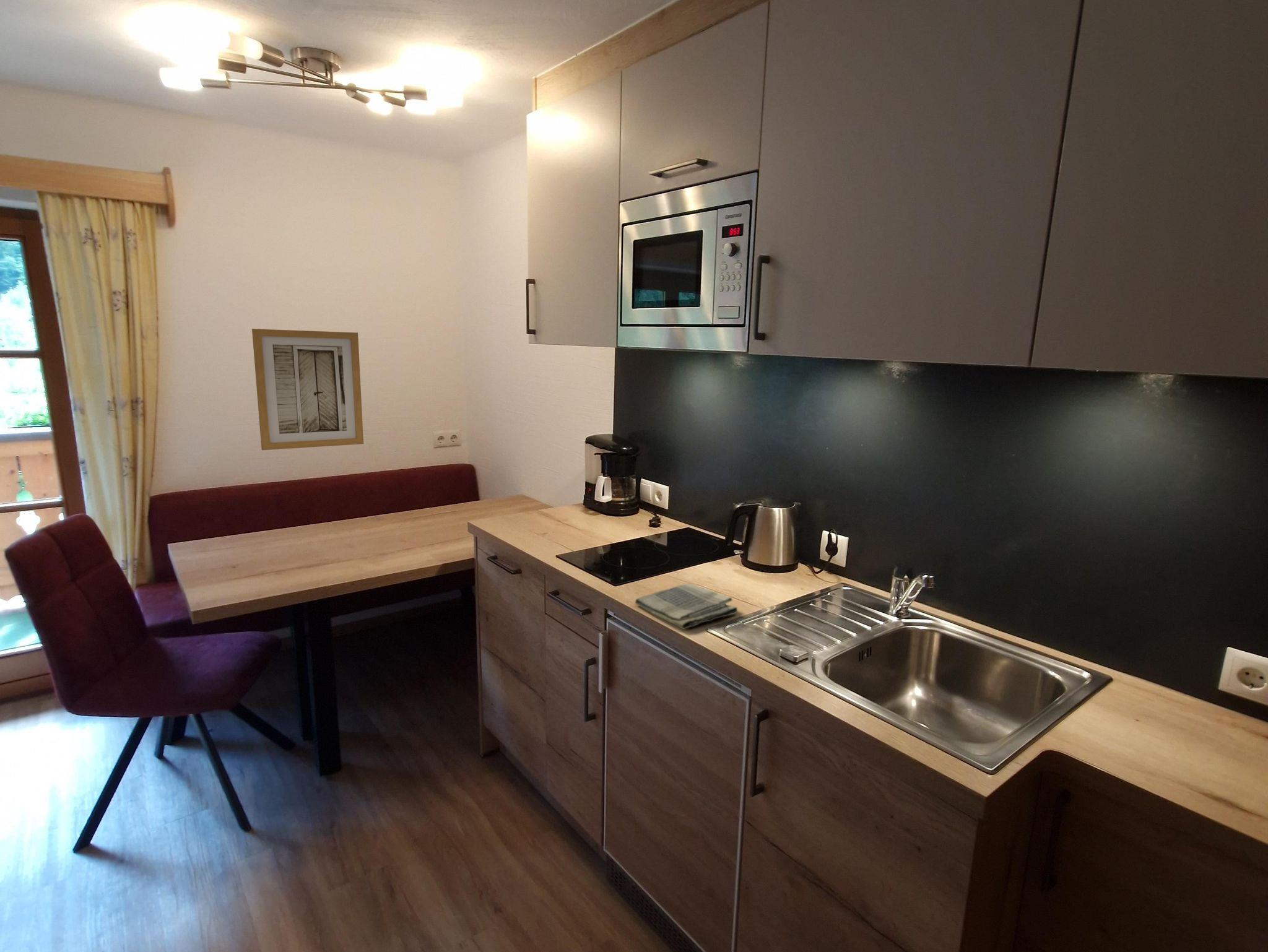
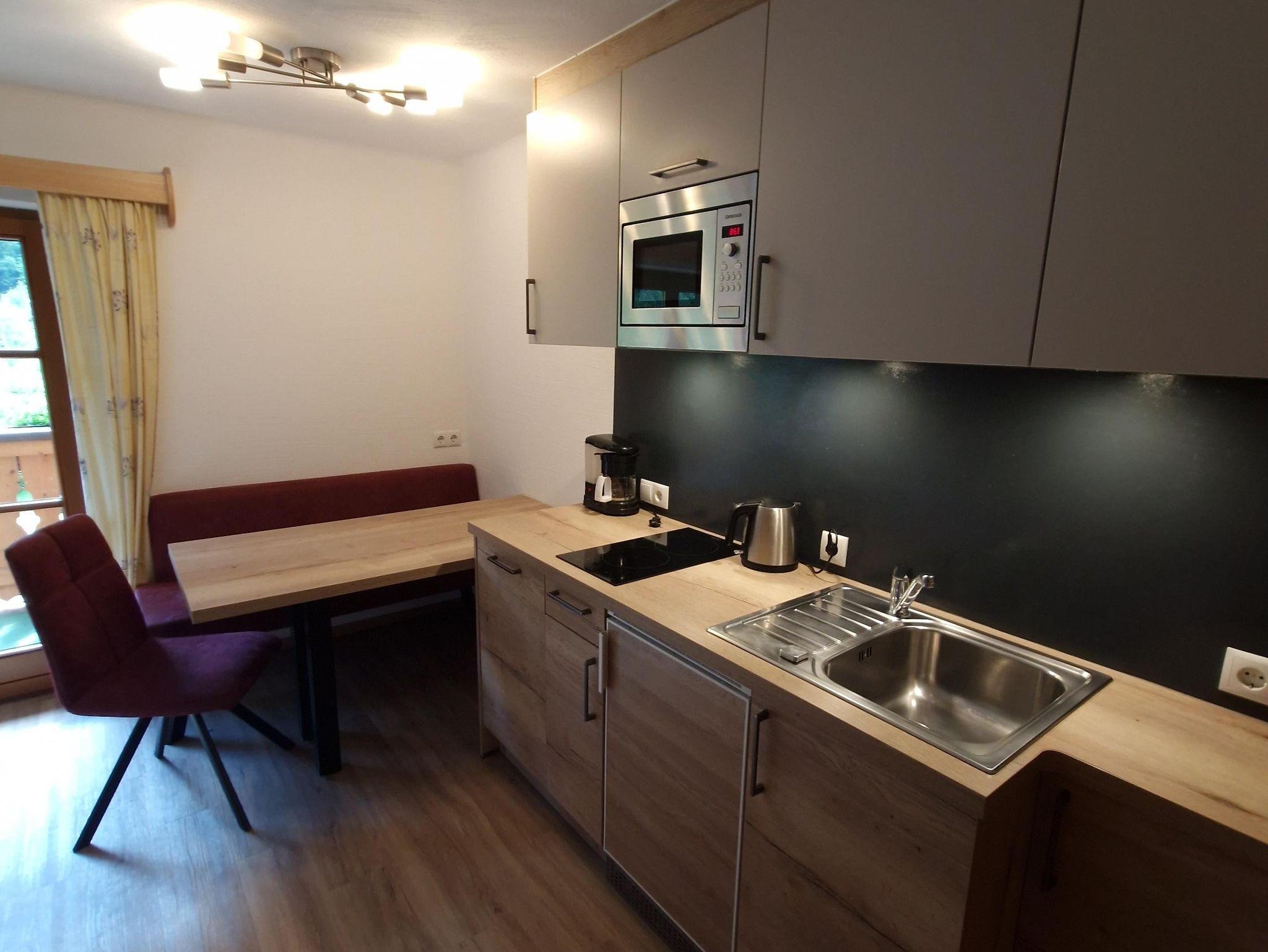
- dish towel (687, 603)
- wall art (311, 389)
